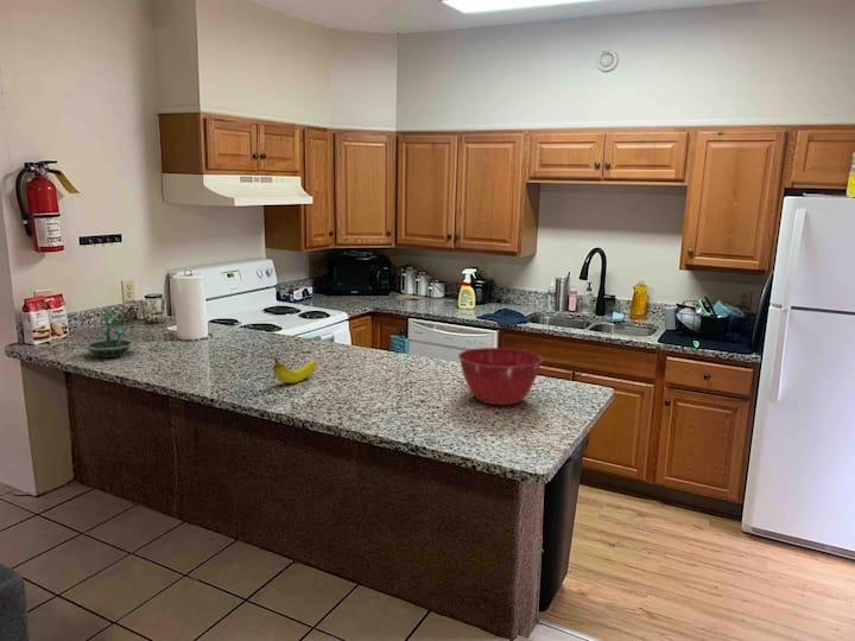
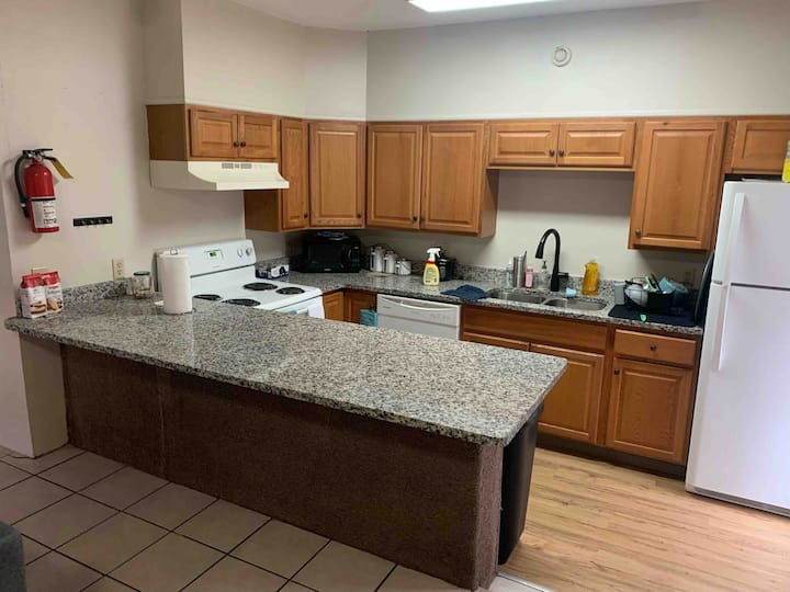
- terrarium (107, 320)
- fruit (296, 369)
- mixing bowl (499, 377)
